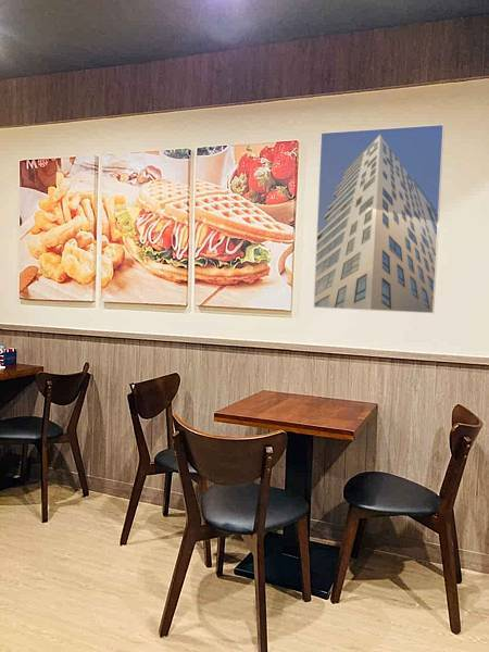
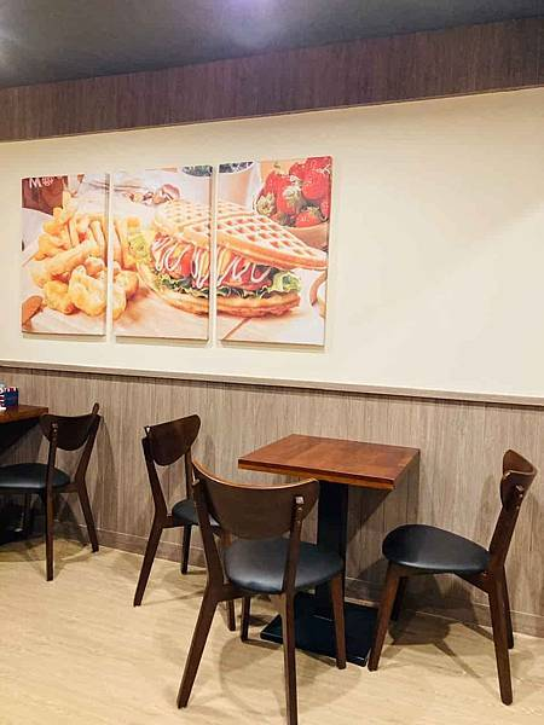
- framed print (376, 221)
